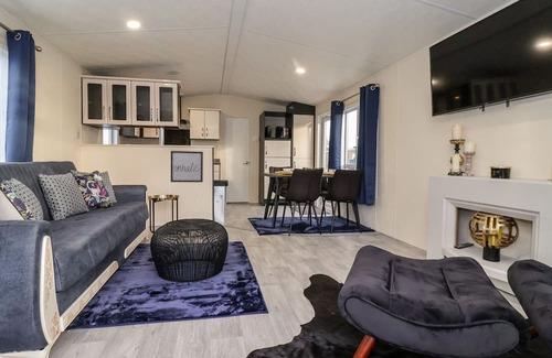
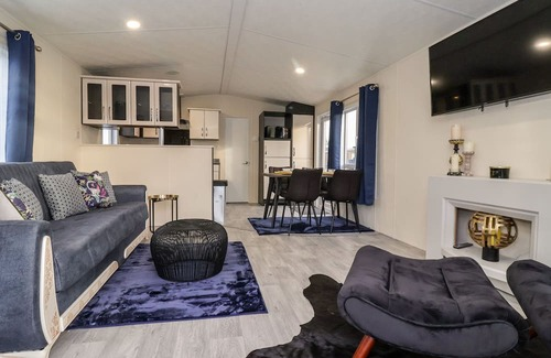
- wall art (187, 166)
